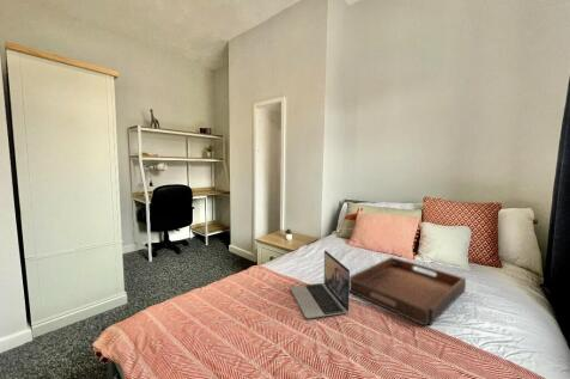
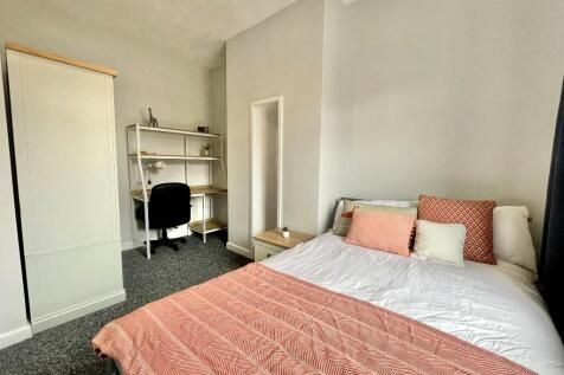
- laptop (316, 283)
- serving tray (405, 283)
